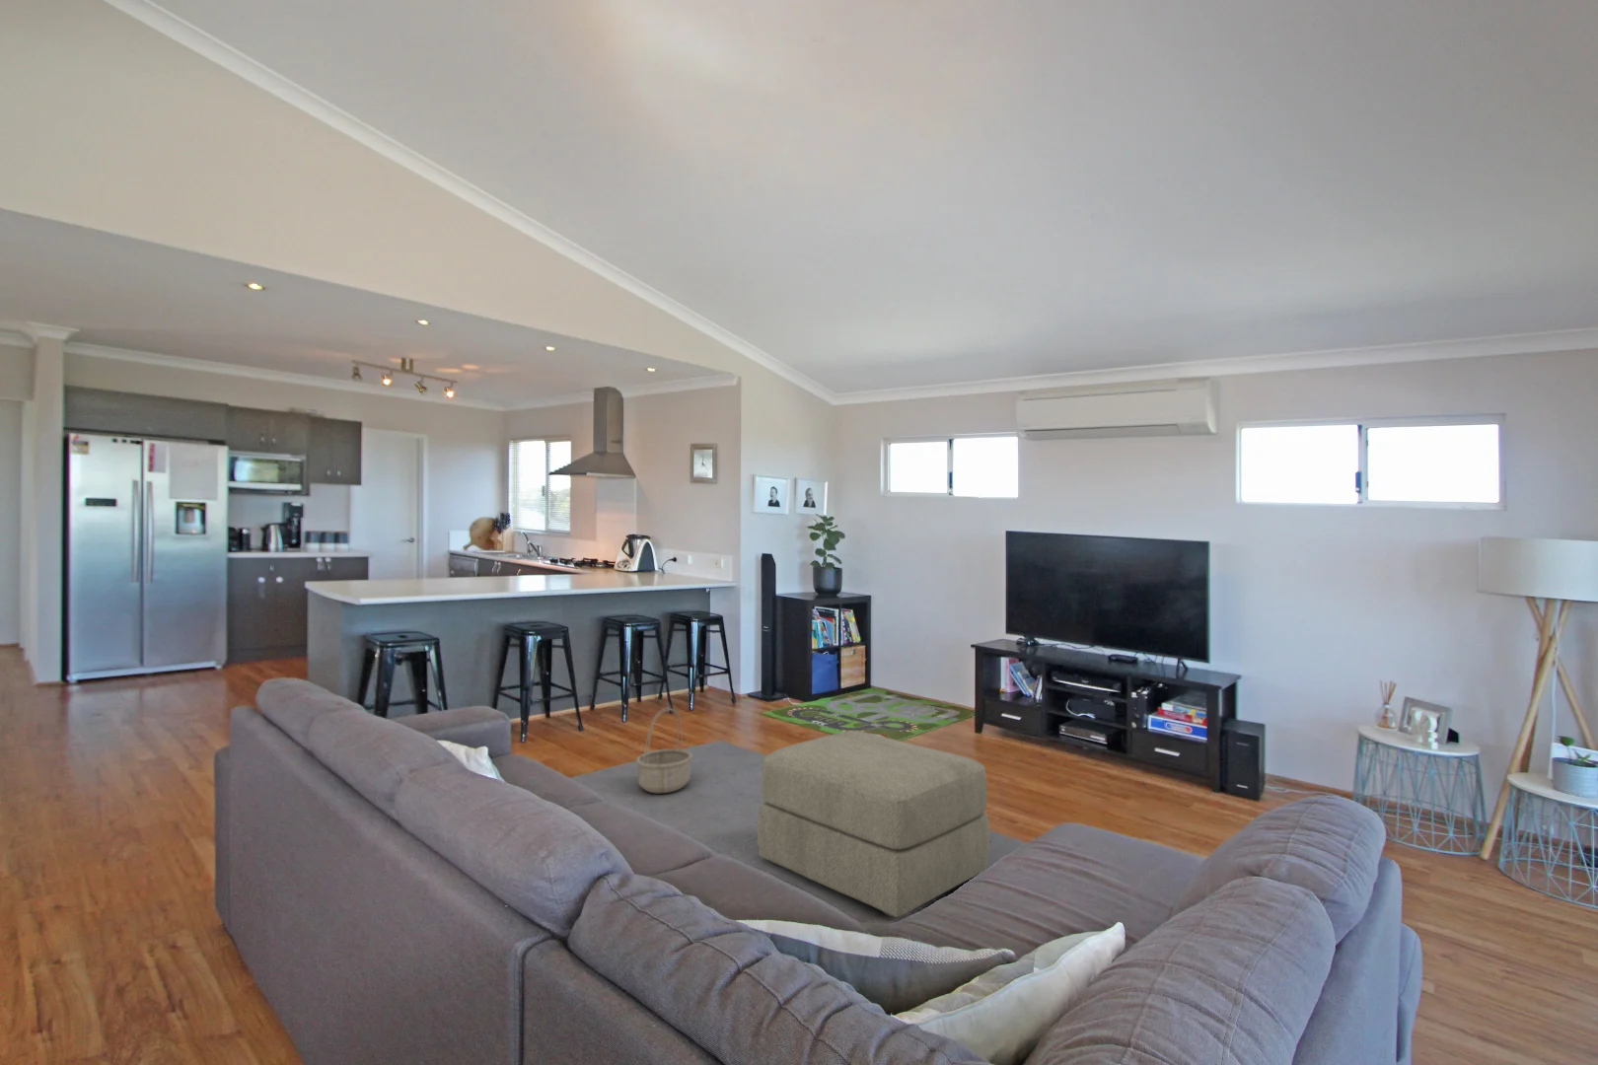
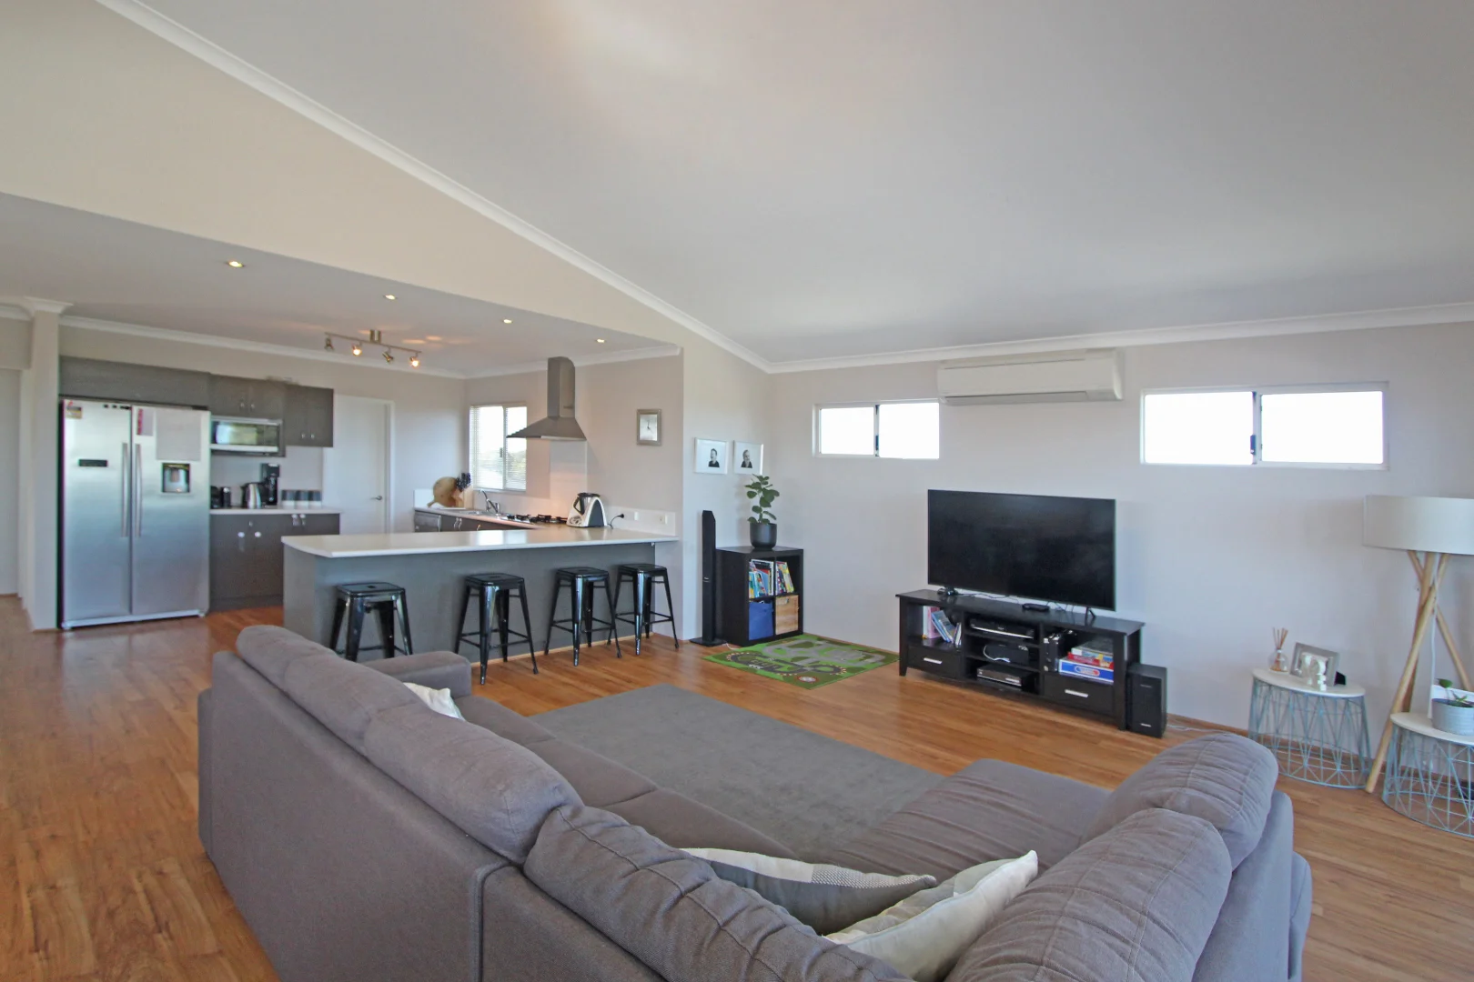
- ottoman (872, 809)
- basket (665, 749)
